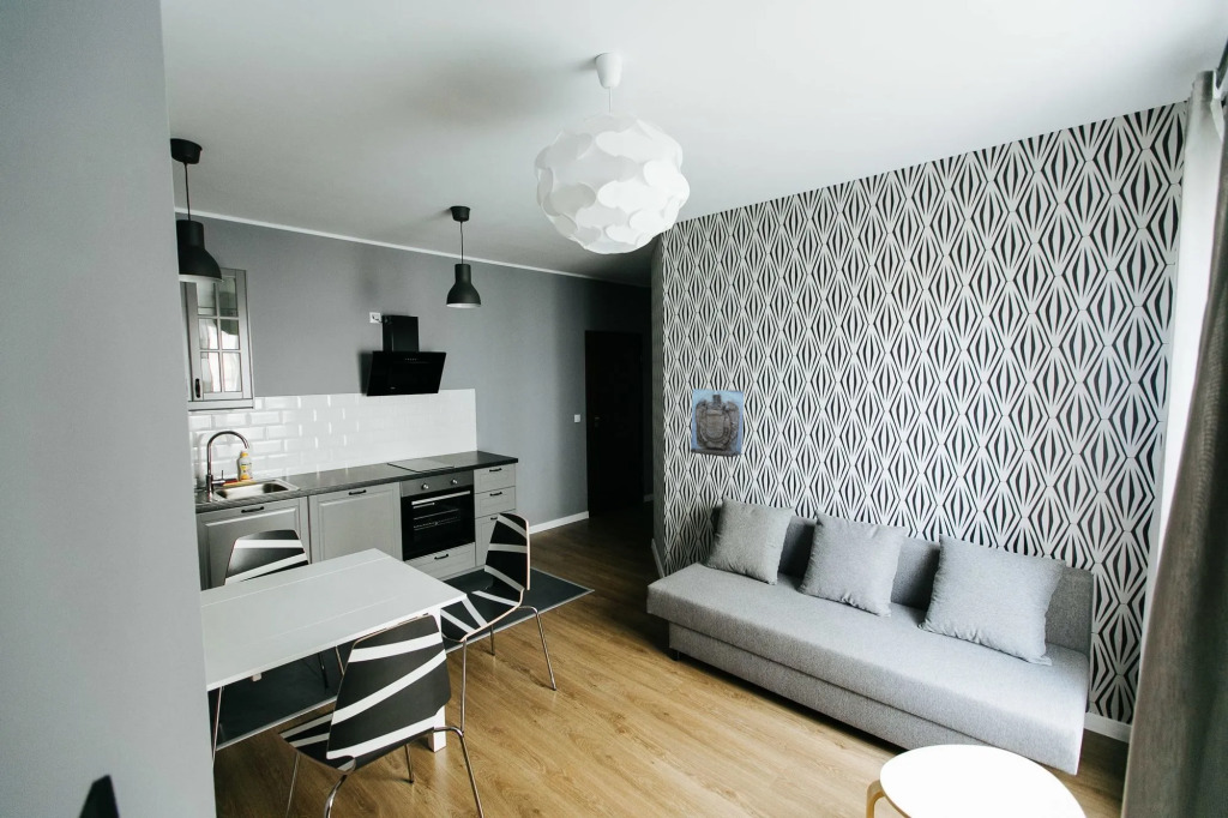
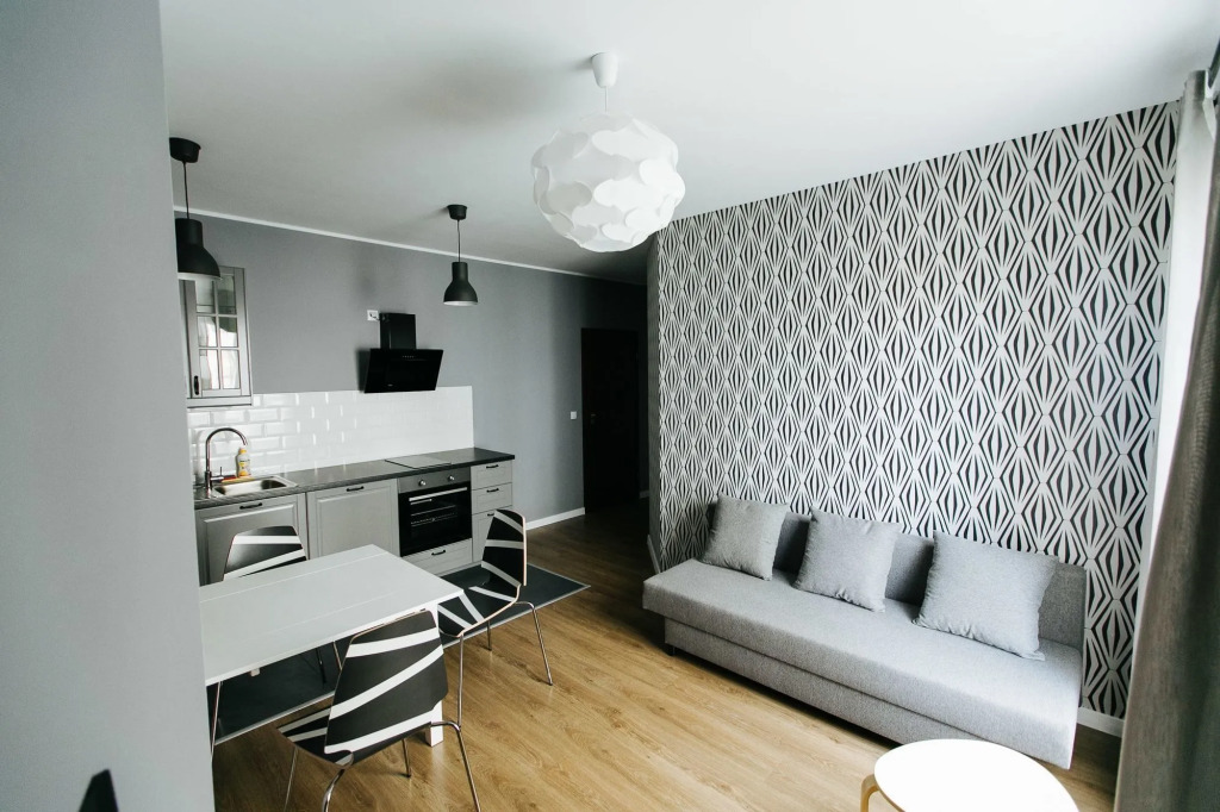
- wall sculpture (715, 422)
